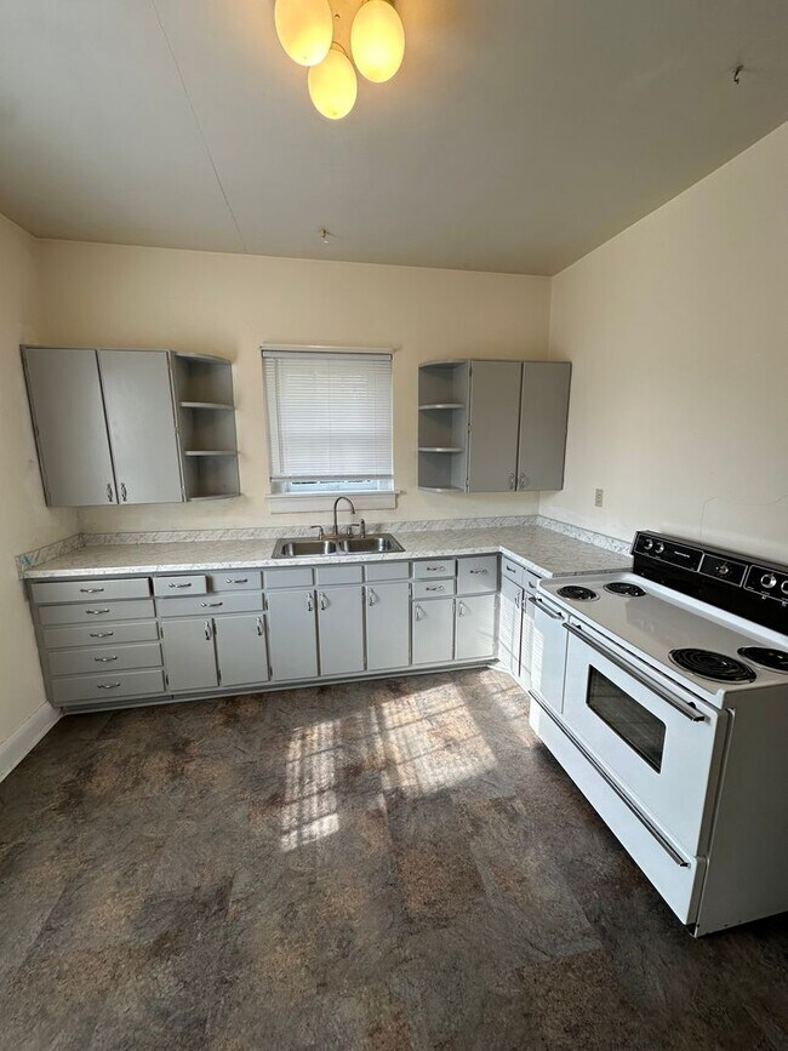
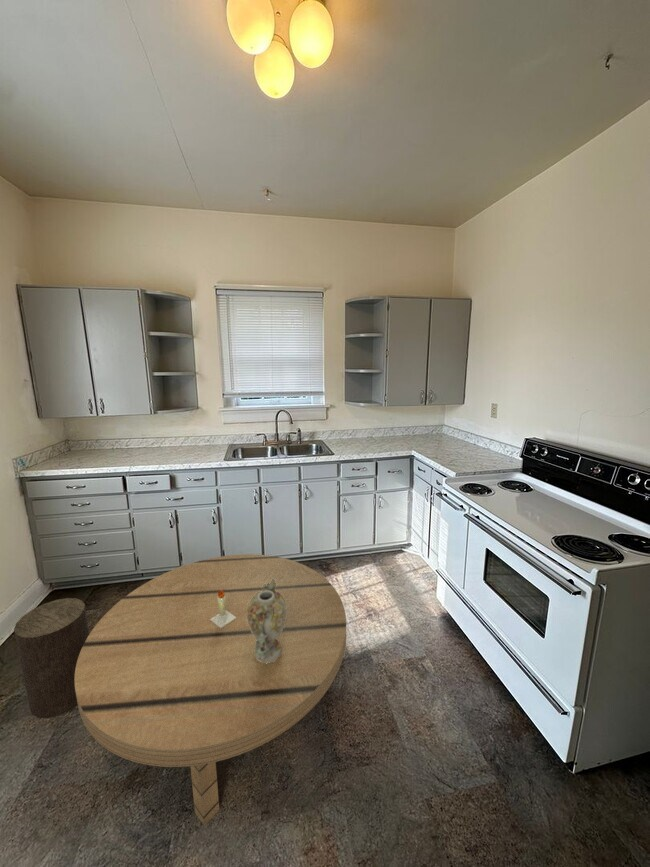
+ vase (267, 621)
+ dining table (224, 643)
+ stool (57, 655)
